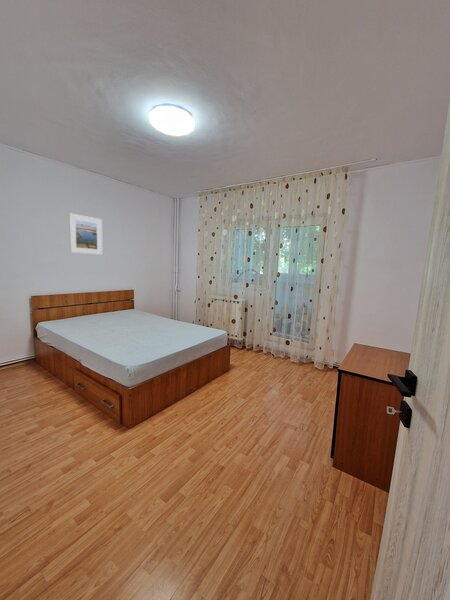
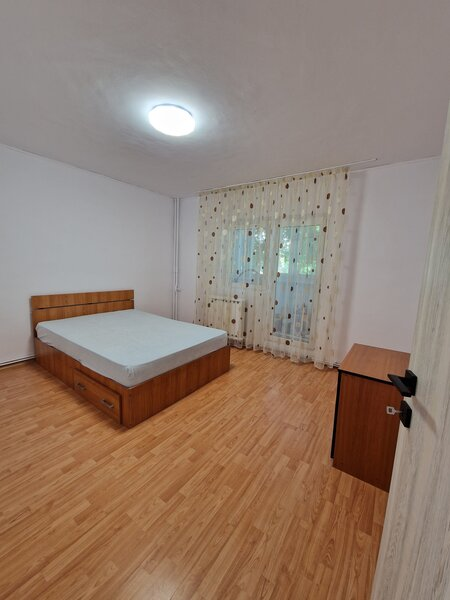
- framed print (86, 235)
